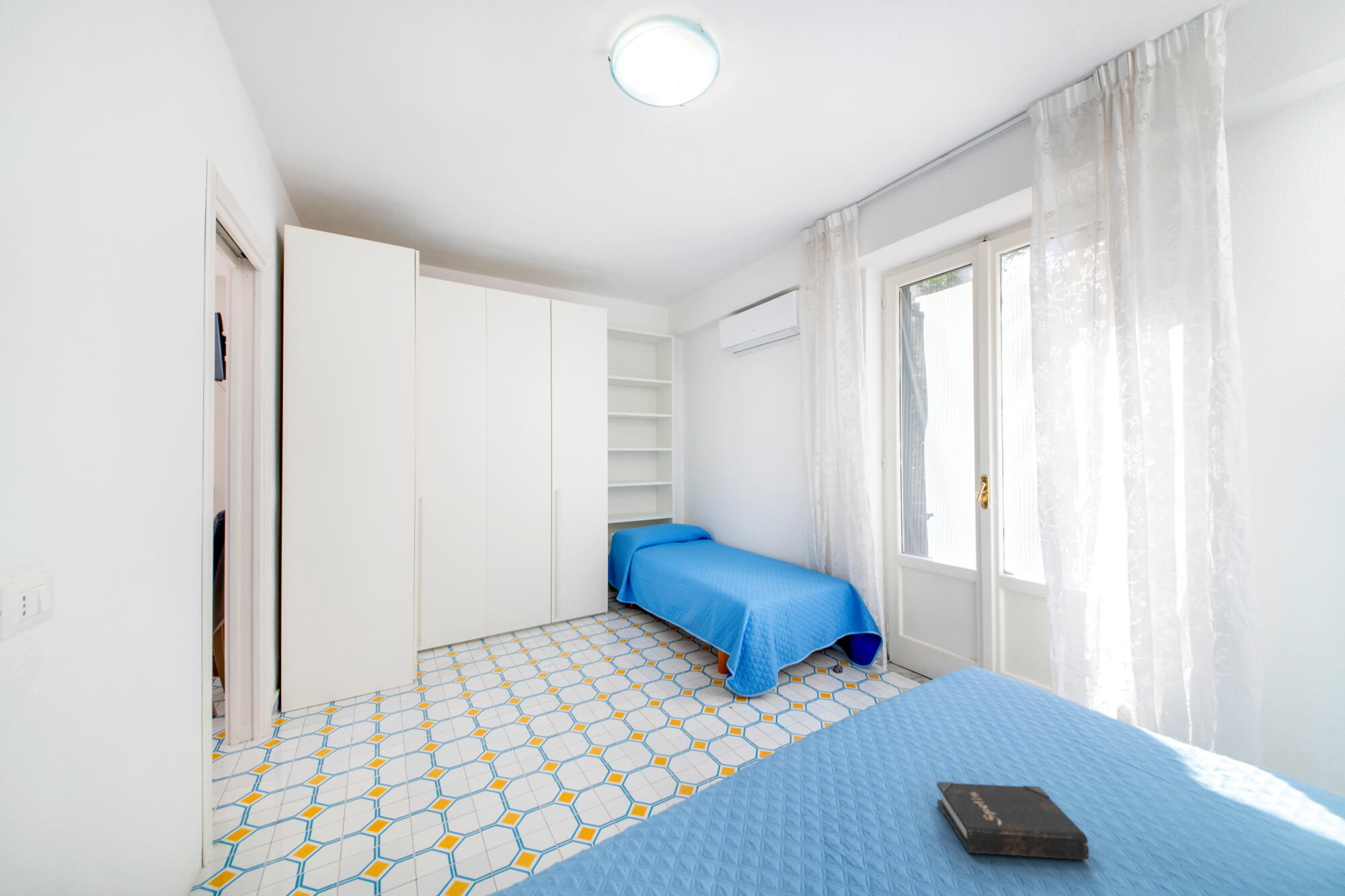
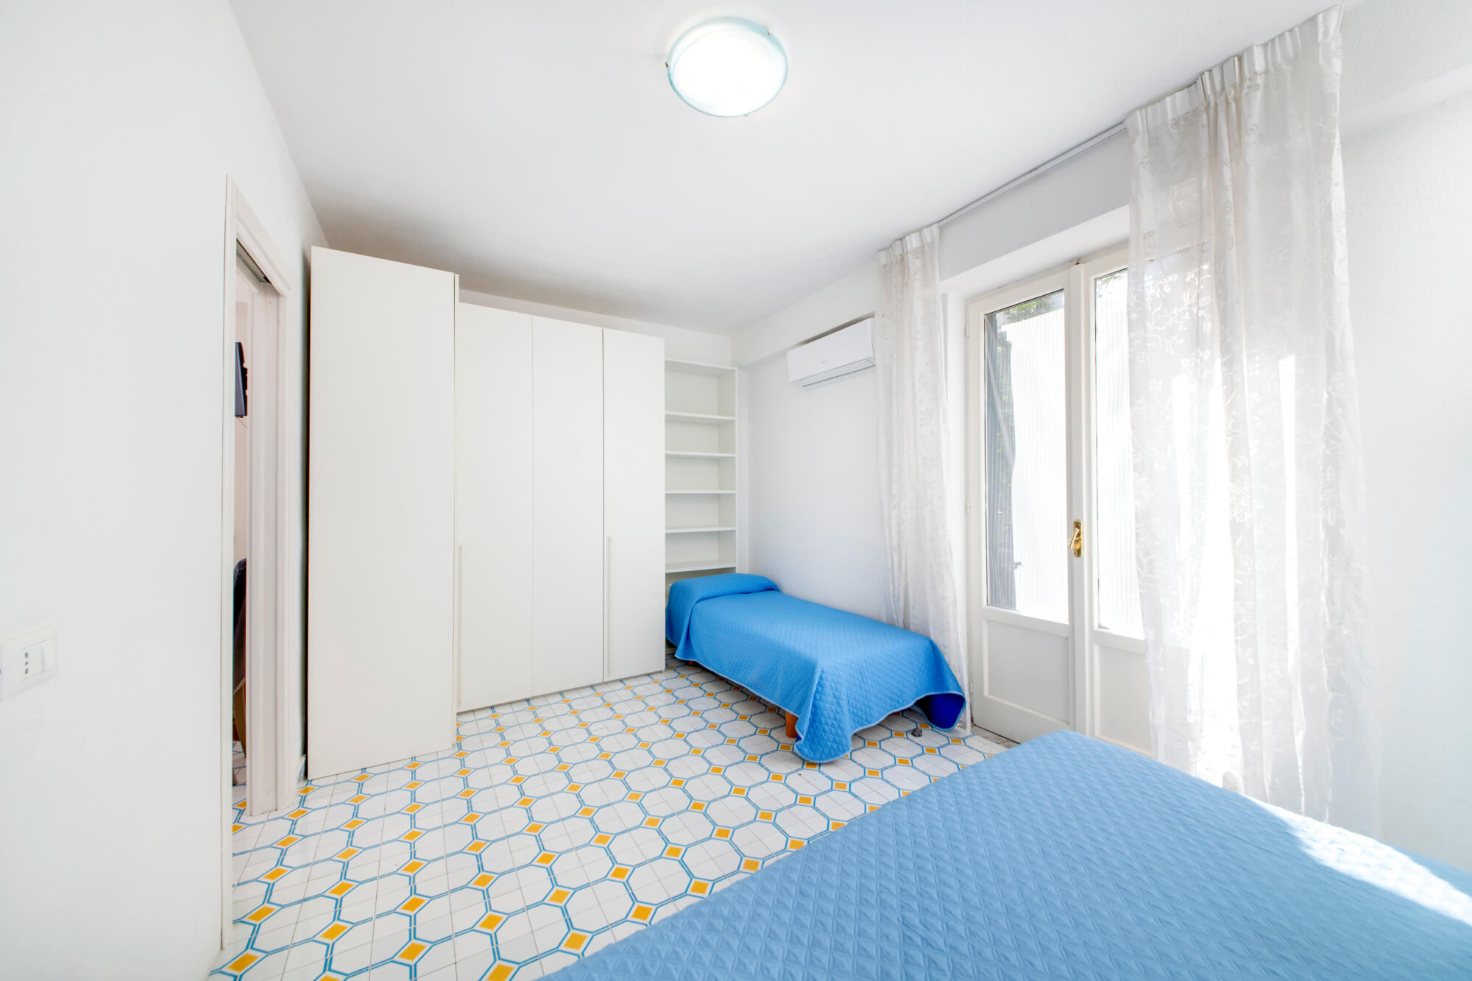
- hardback book (1007, 819)
